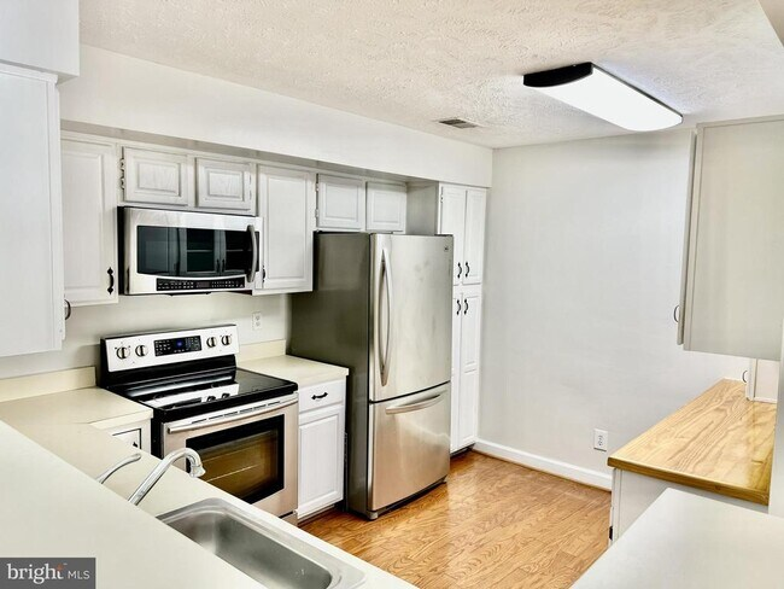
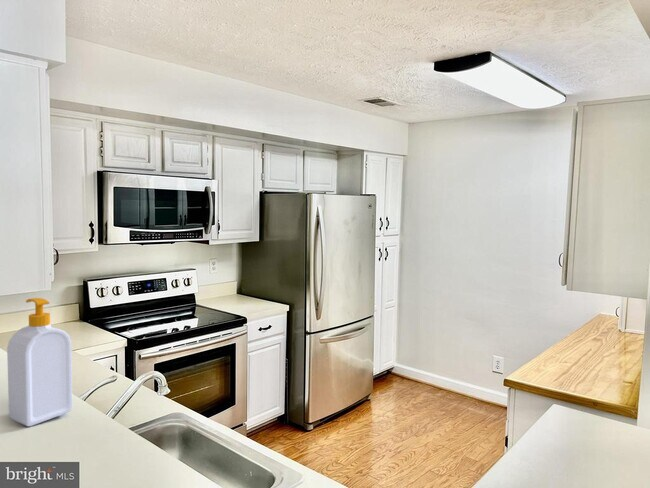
+ soap bottle (39, 357)
